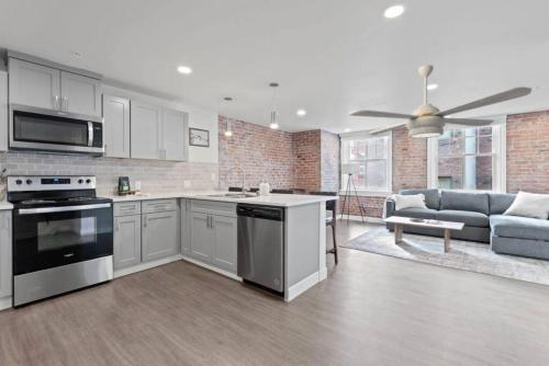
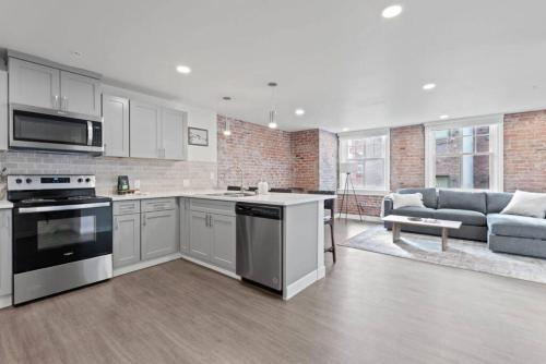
- ceiling fan (425, 102)
